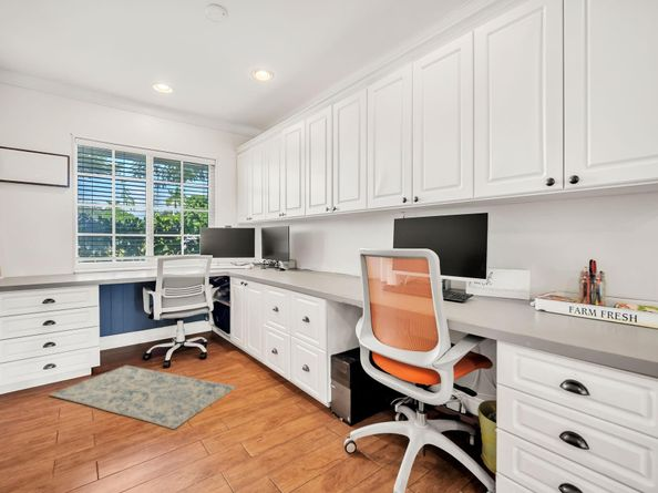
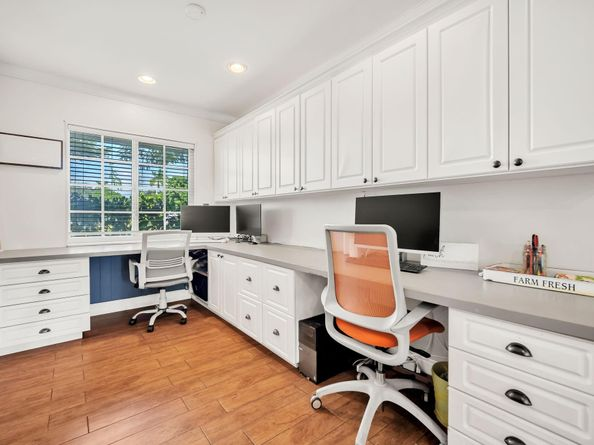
- rug (145, 390)
